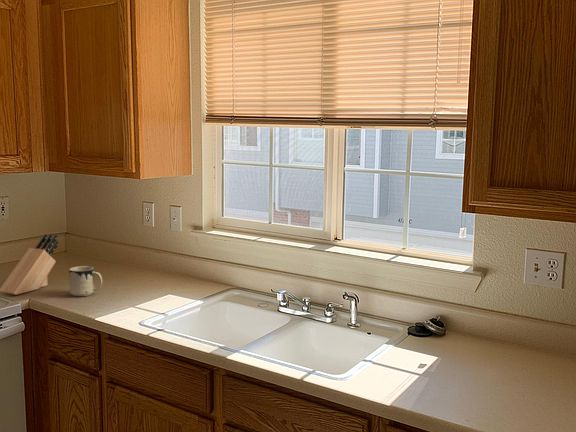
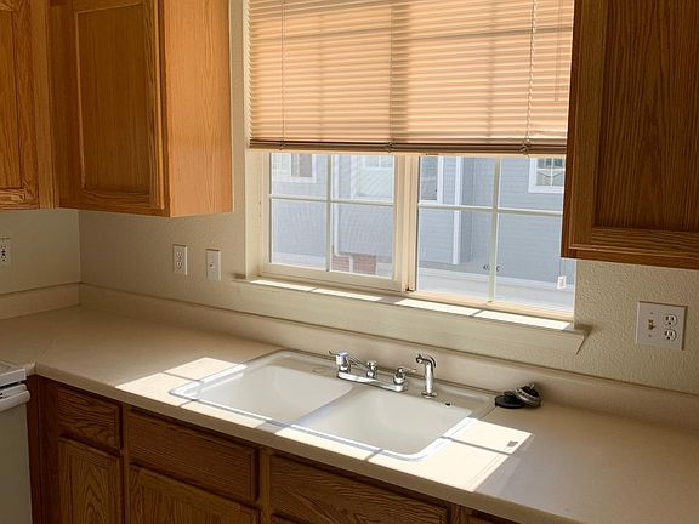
- mug (86, 281)
- knife block (31, 262)
